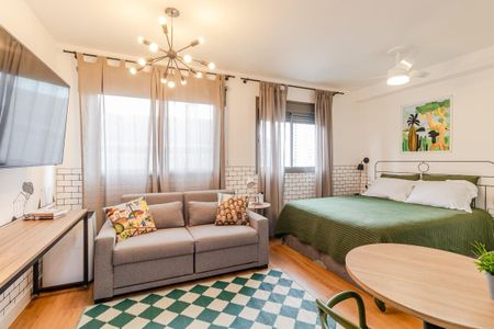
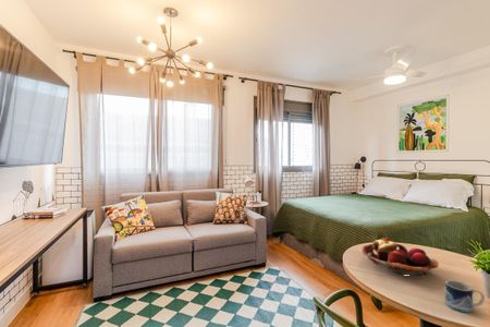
+ fruit basket (395, 254)
+ mug (464, 296)
